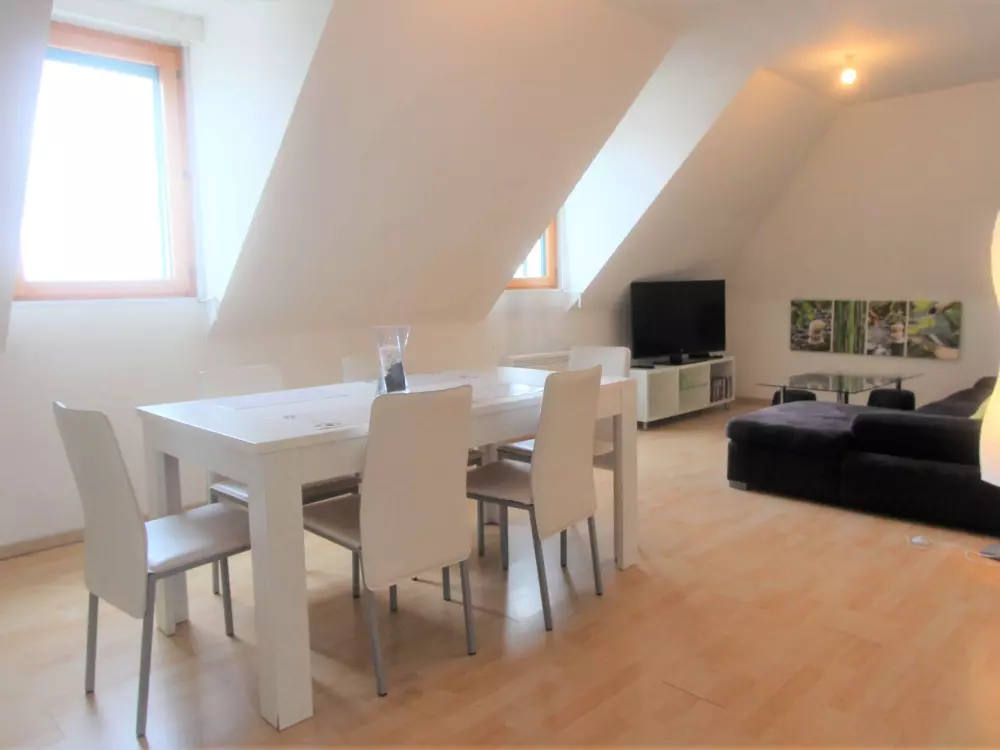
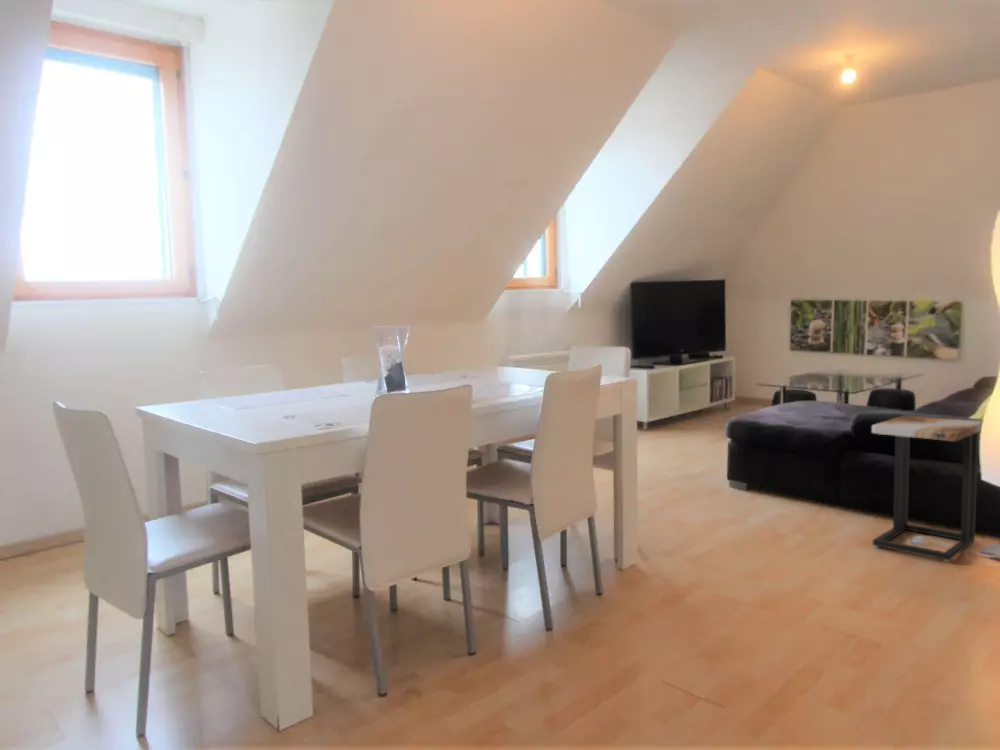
+ side table (908, 484)
